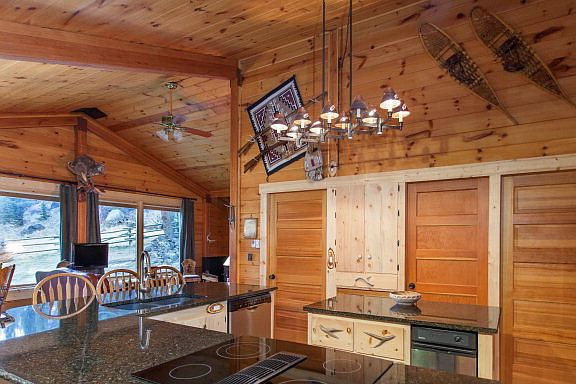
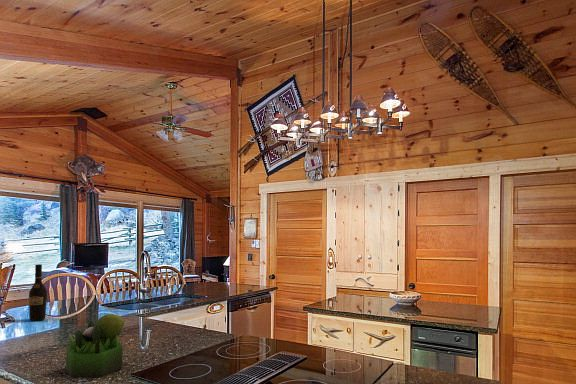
+ wine bottle (38, 292)
+ plant (96, 341)
